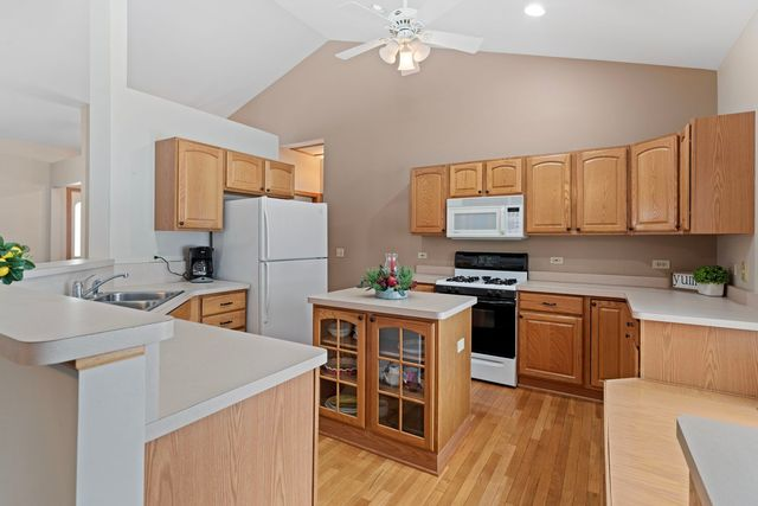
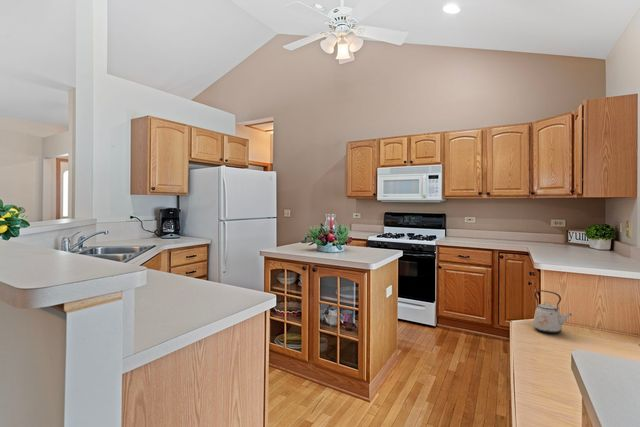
+ kettle (552, 312)
